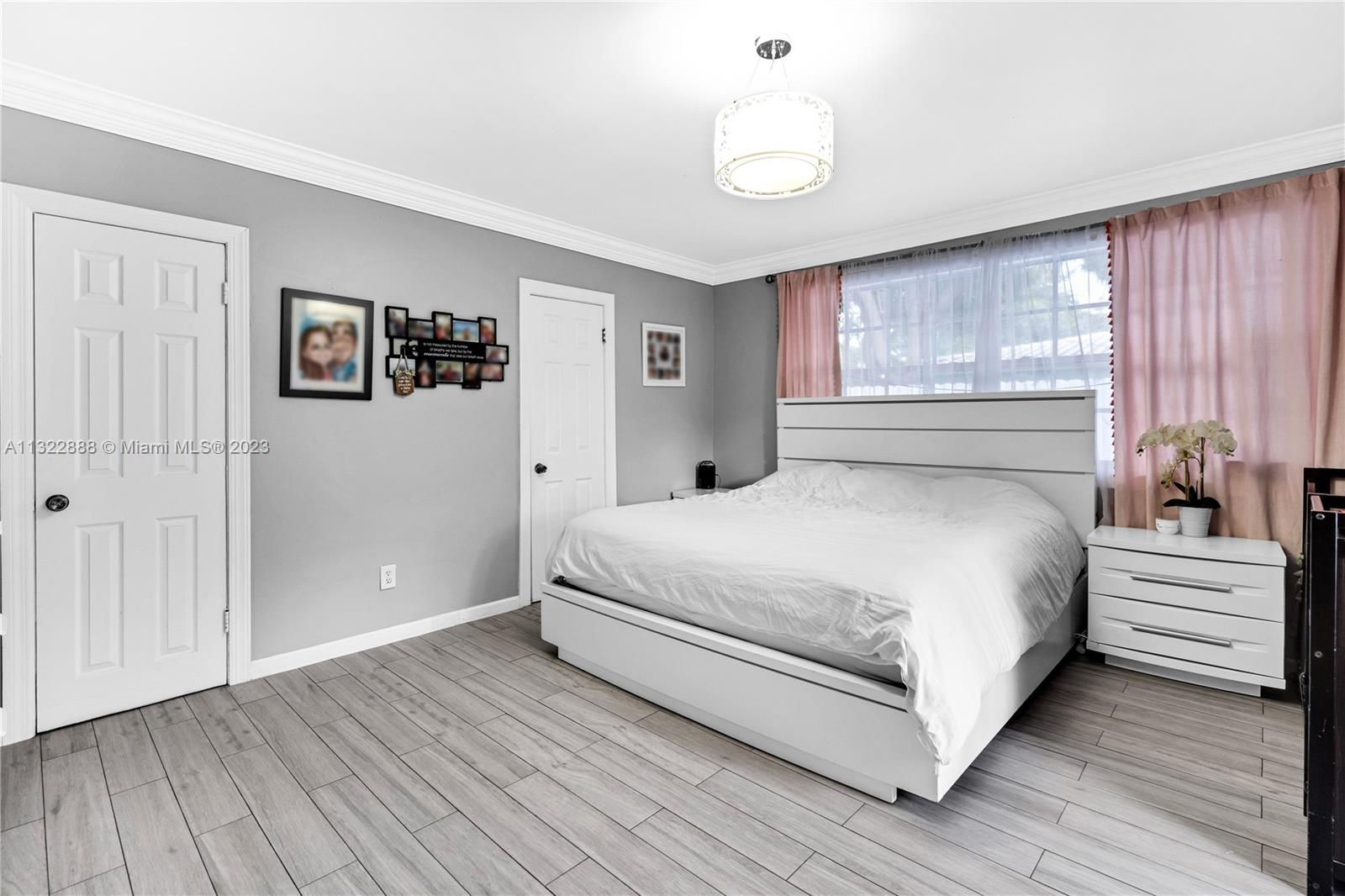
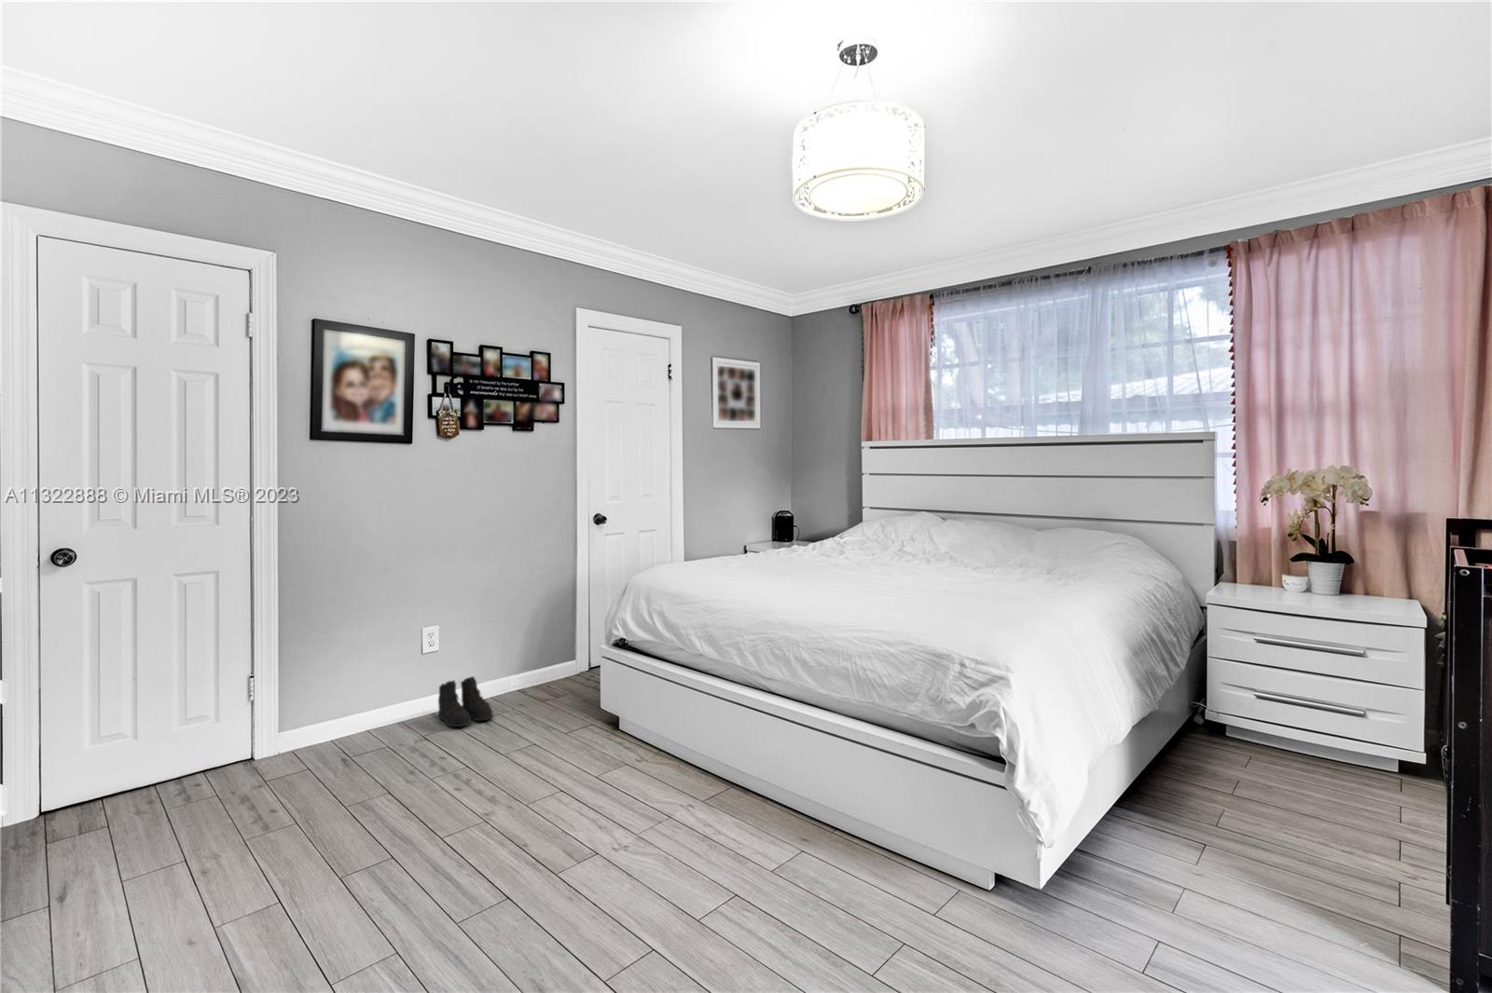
+ boots (465, 698)
